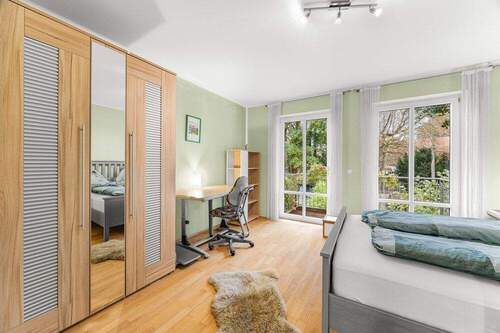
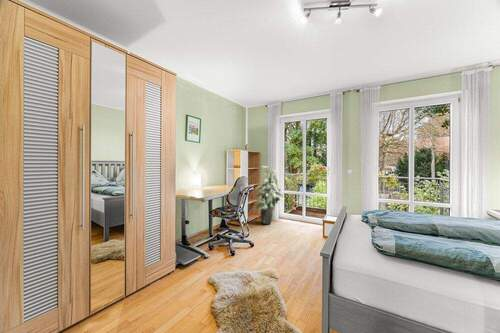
+ indoor plant (267, 194)
